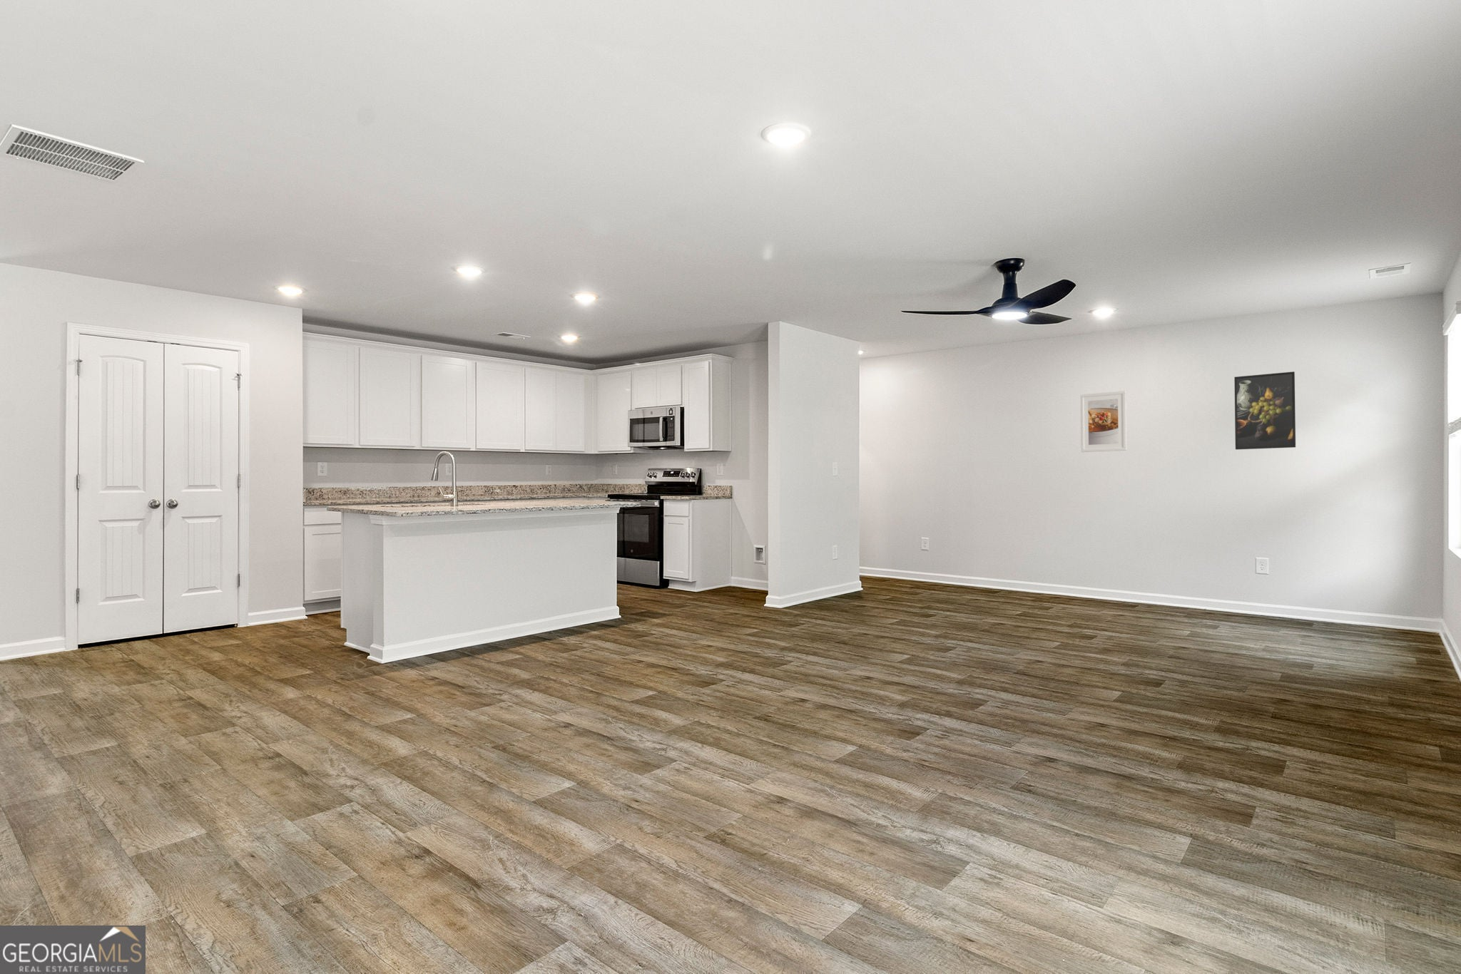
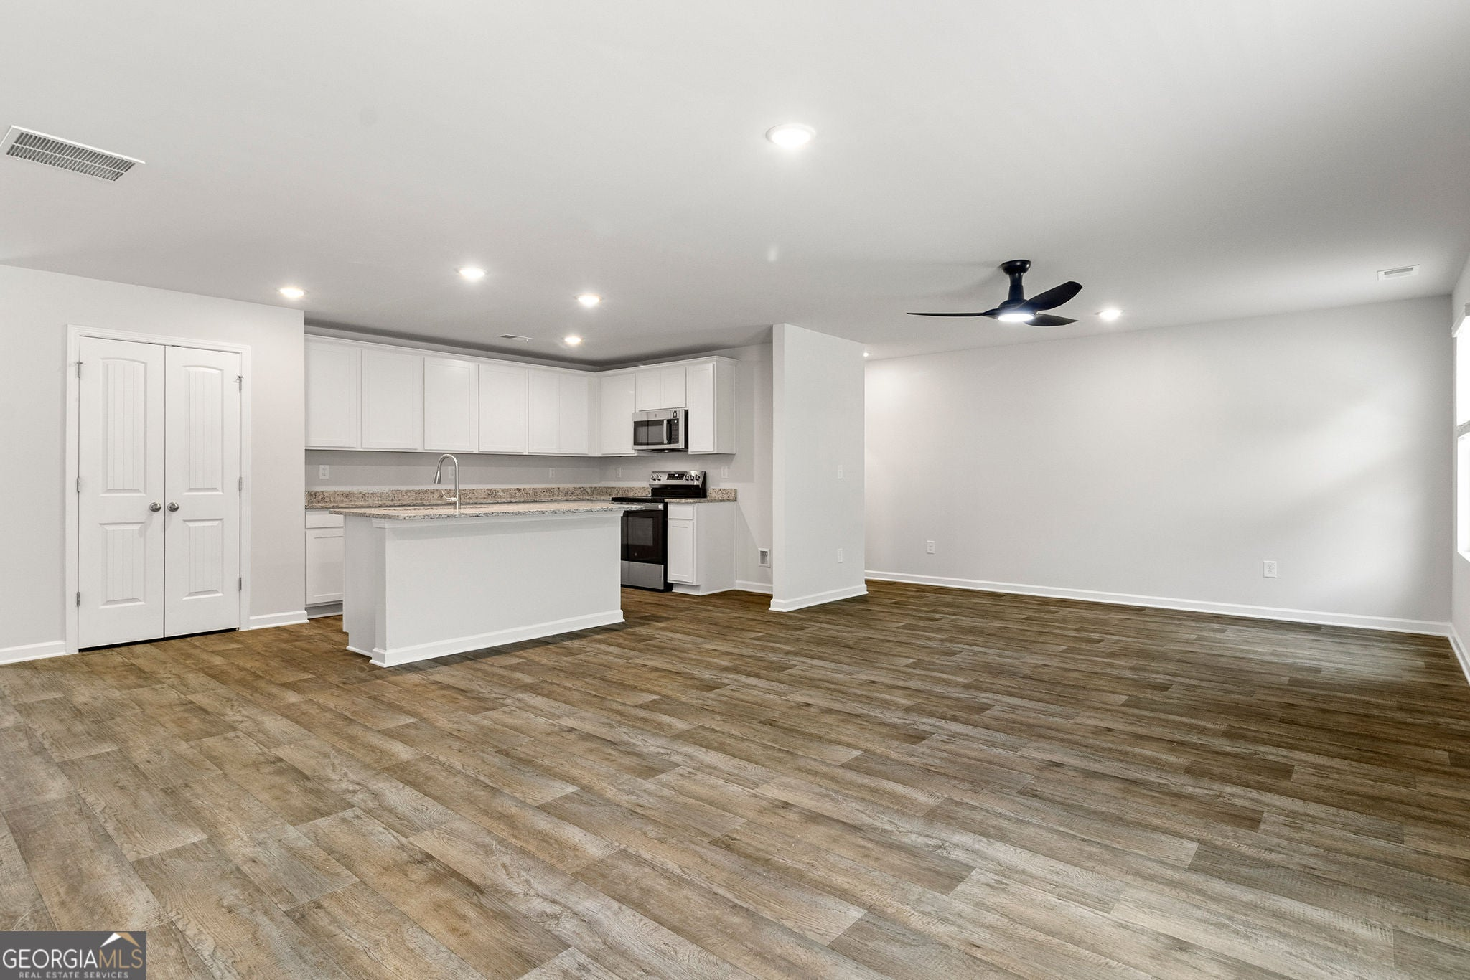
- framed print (1264, 411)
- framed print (1103, 422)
